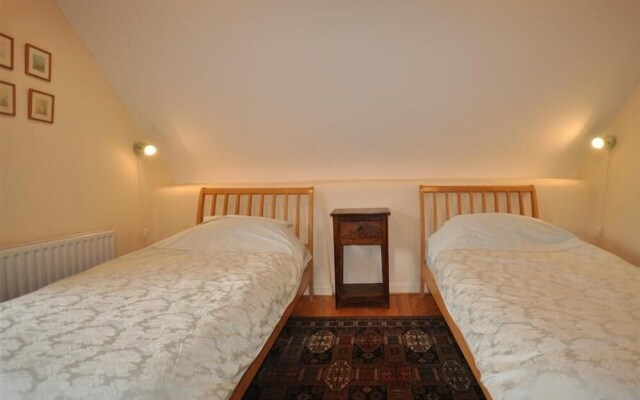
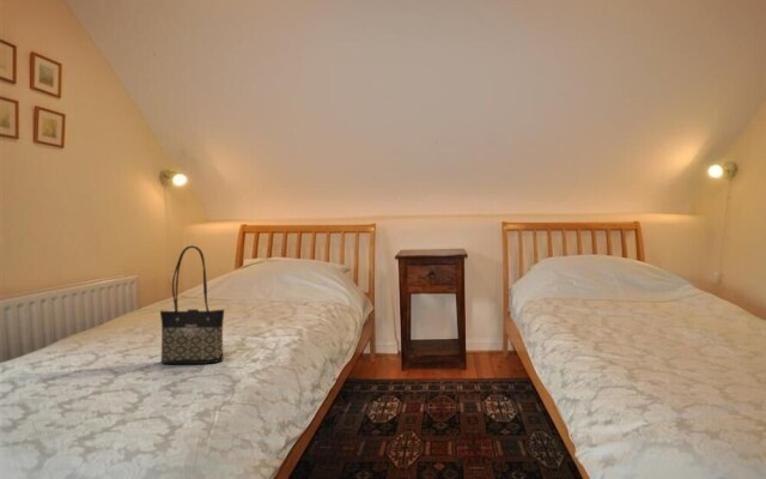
+ tote bag (192, 309)
